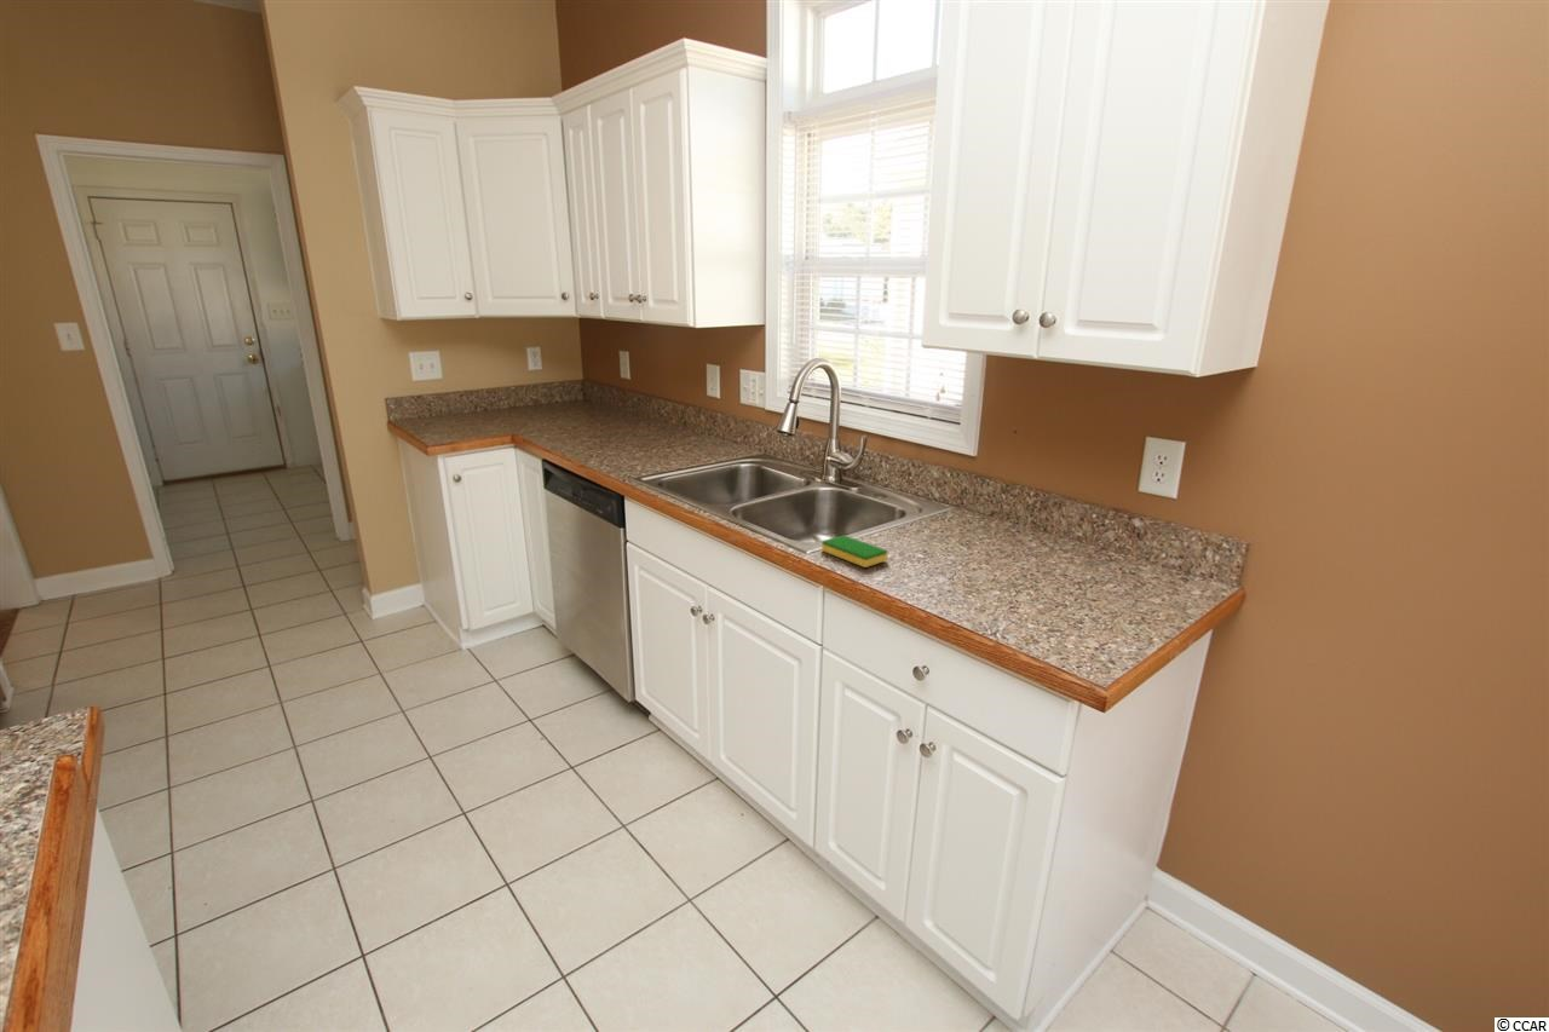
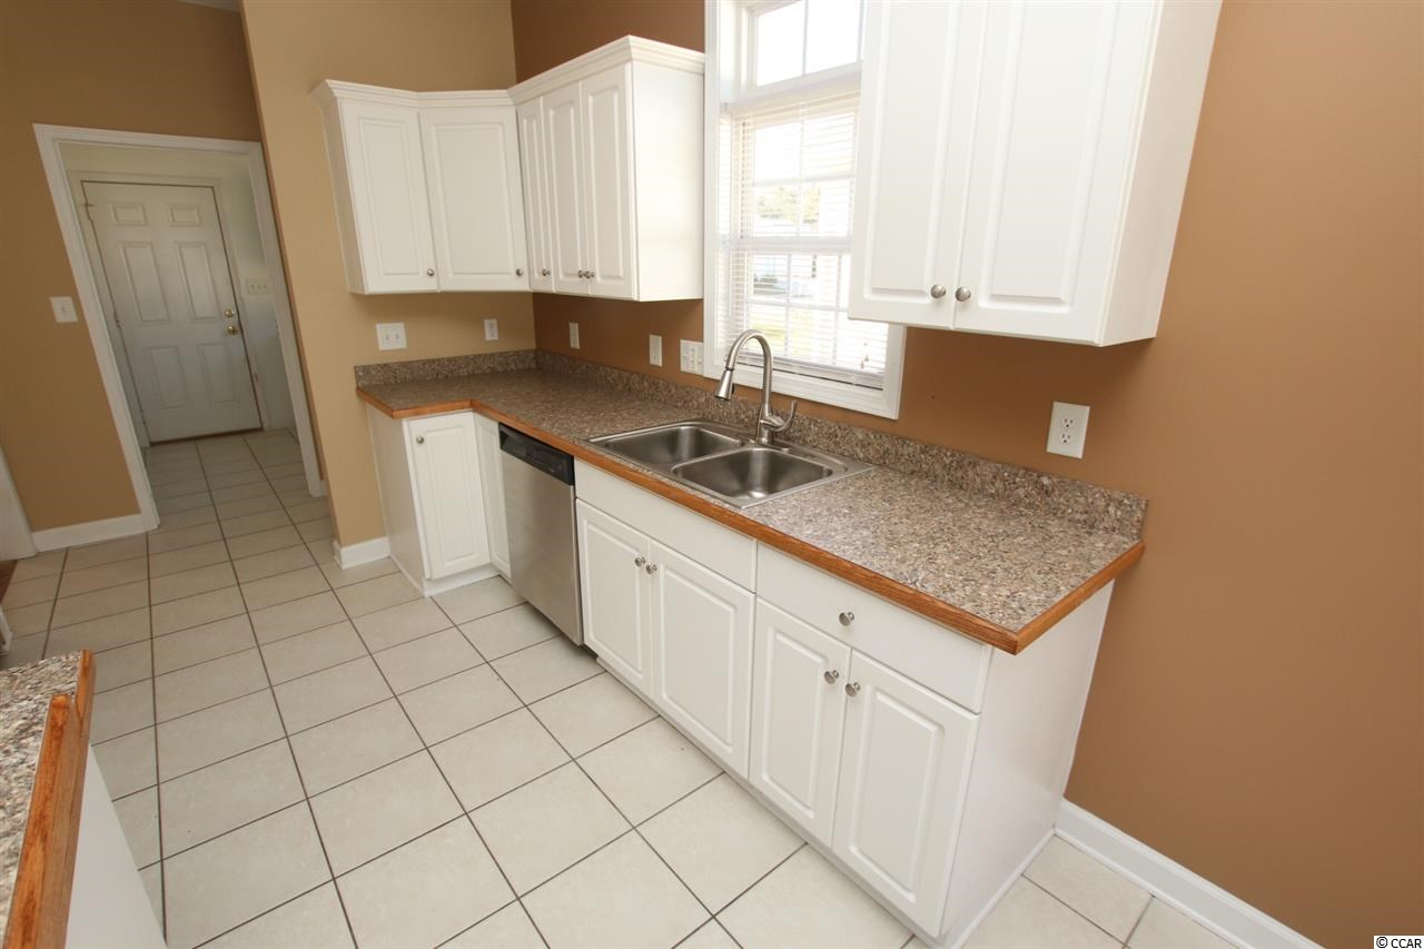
- dish sponge (853, 550)
